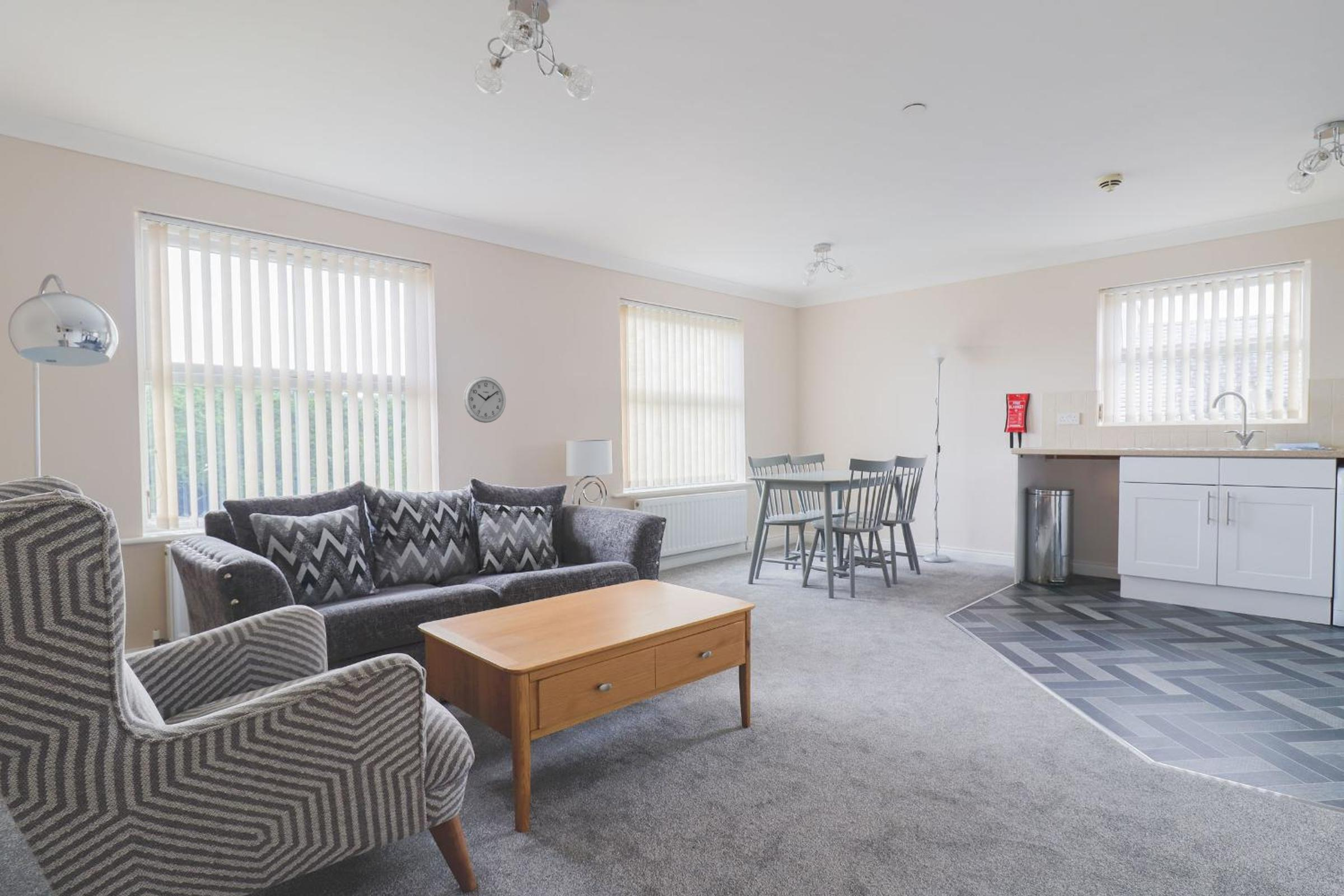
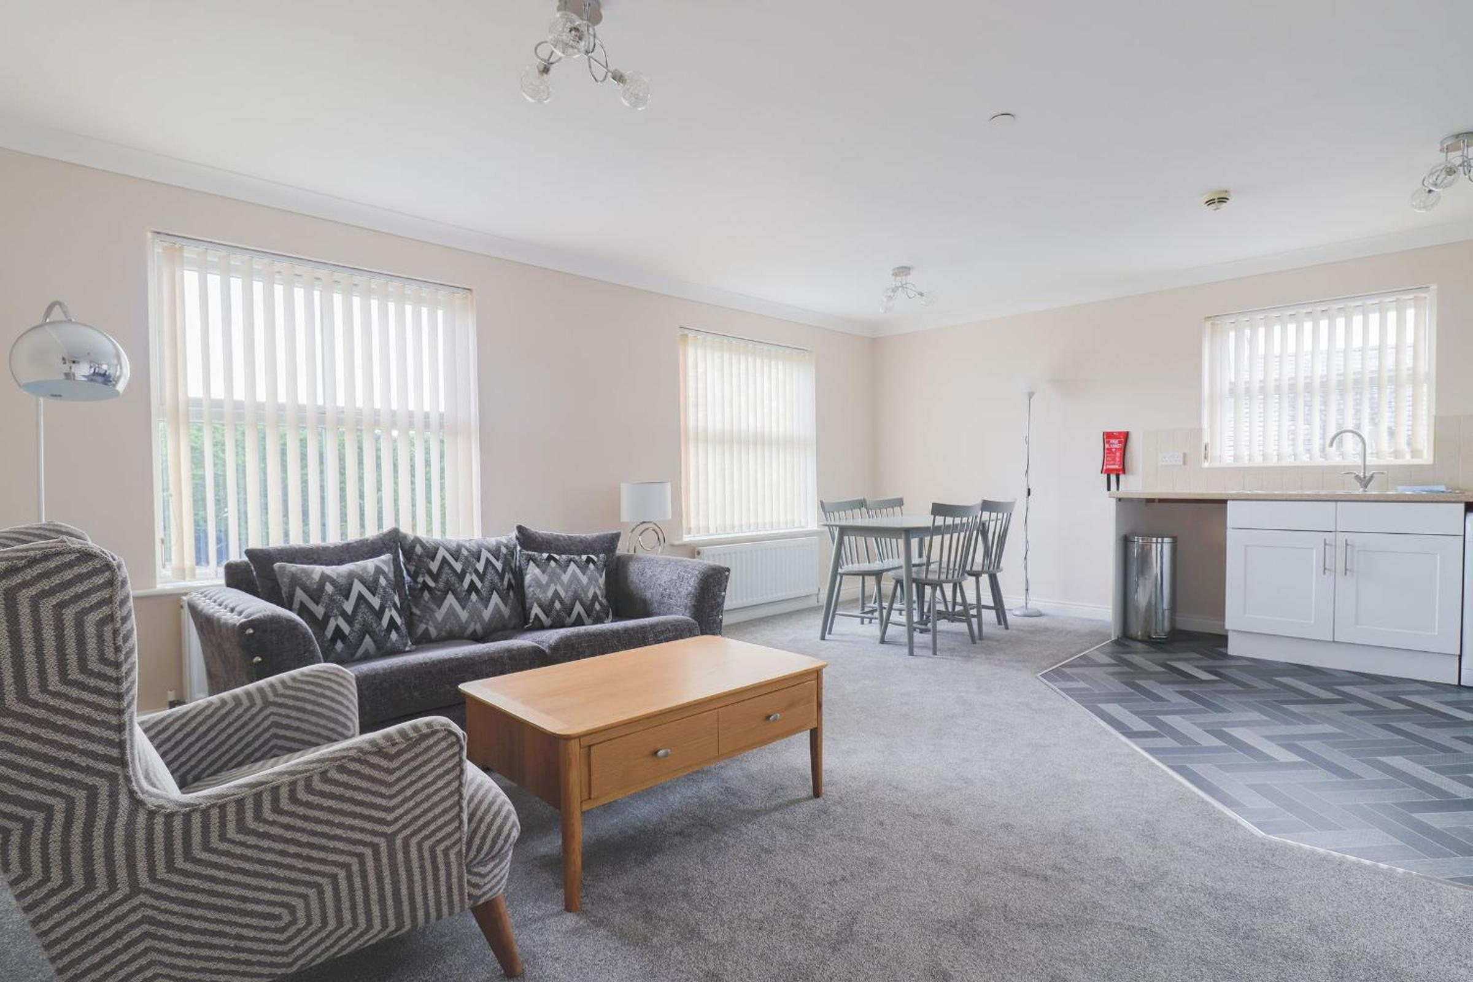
- wall clock (486, 399)
